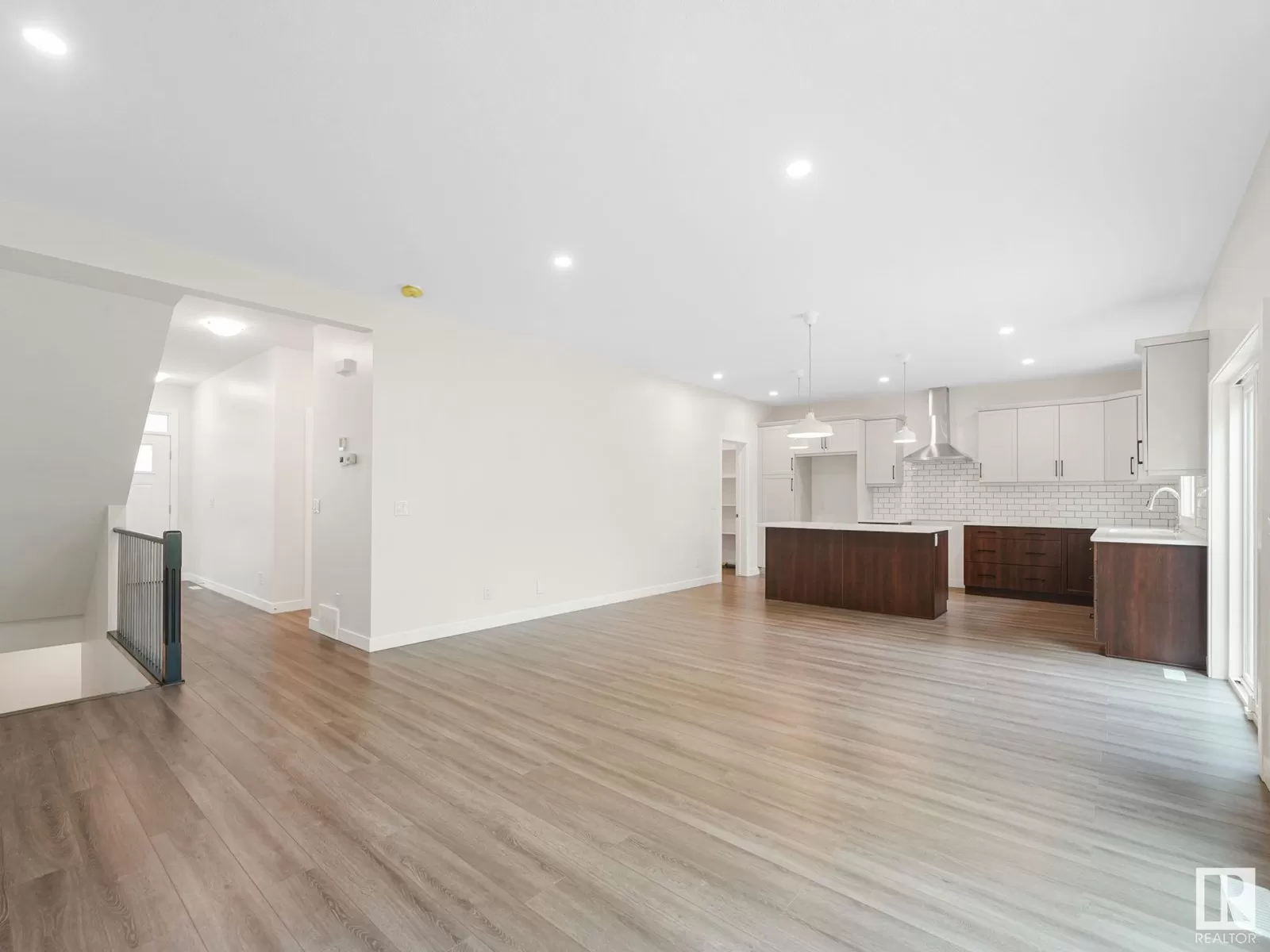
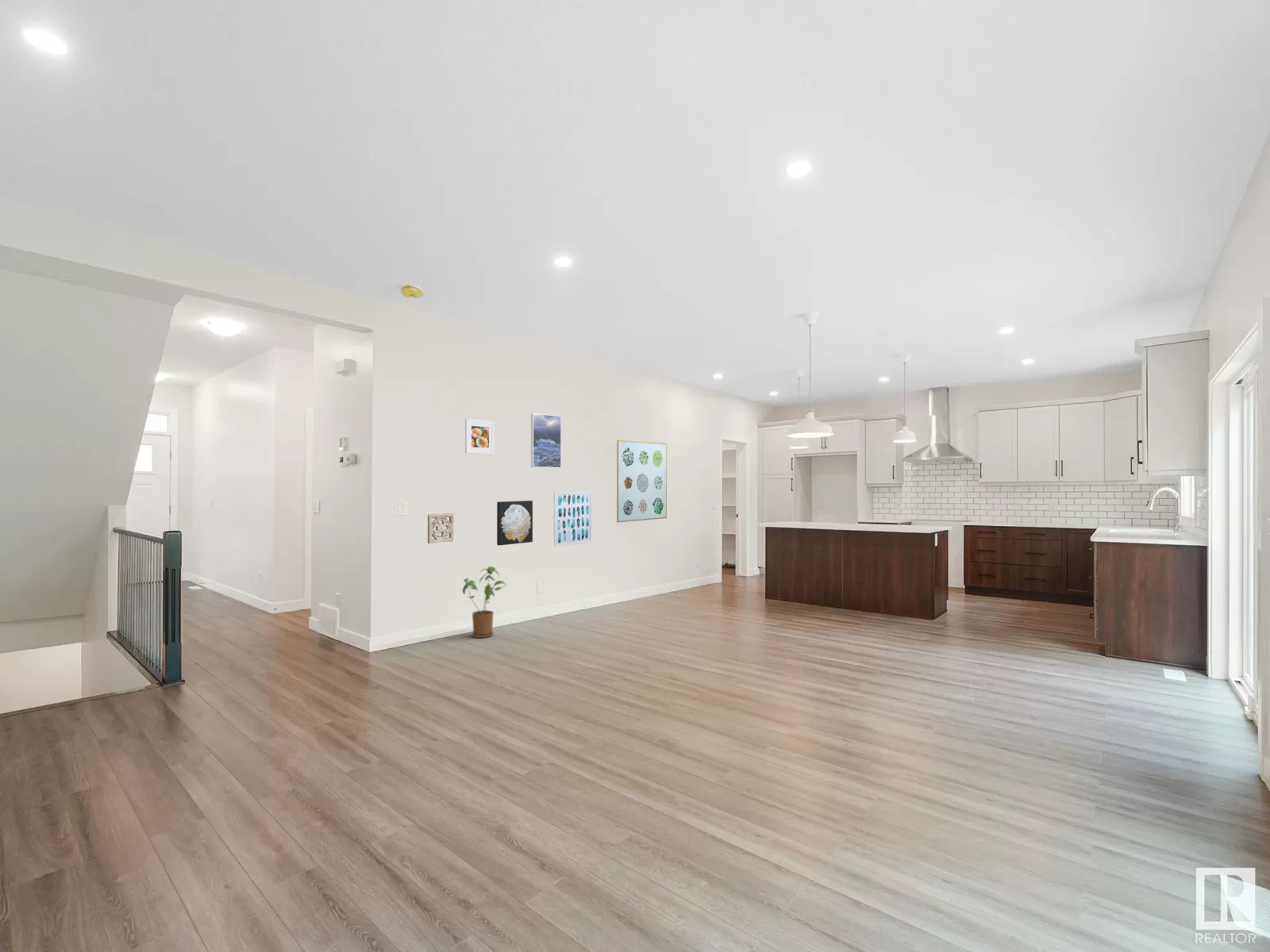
+ house plant (485, 601)
+ wall ornament (441, 528)
+ wall art (514, 522)
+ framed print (479, 436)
+ wall art (643, 481)
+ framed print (546, 441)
+ wall art (573, 518)
